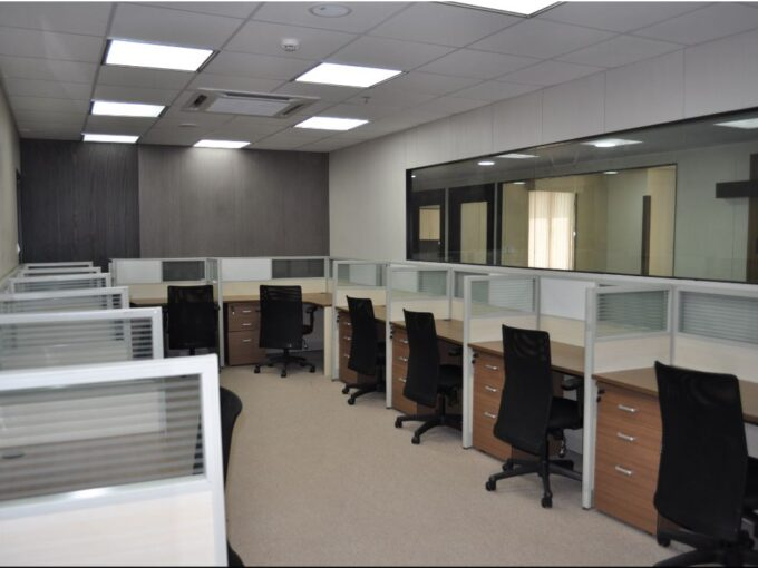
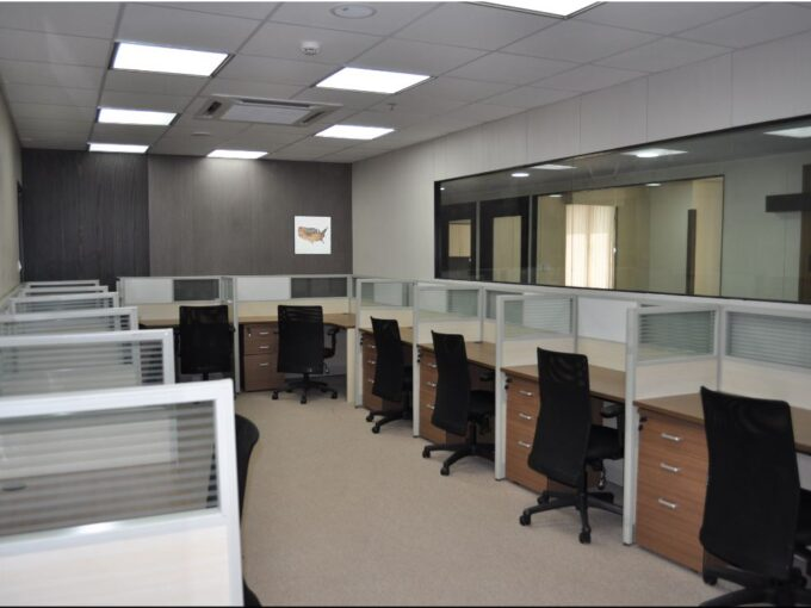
+ wall art (312, 235)
